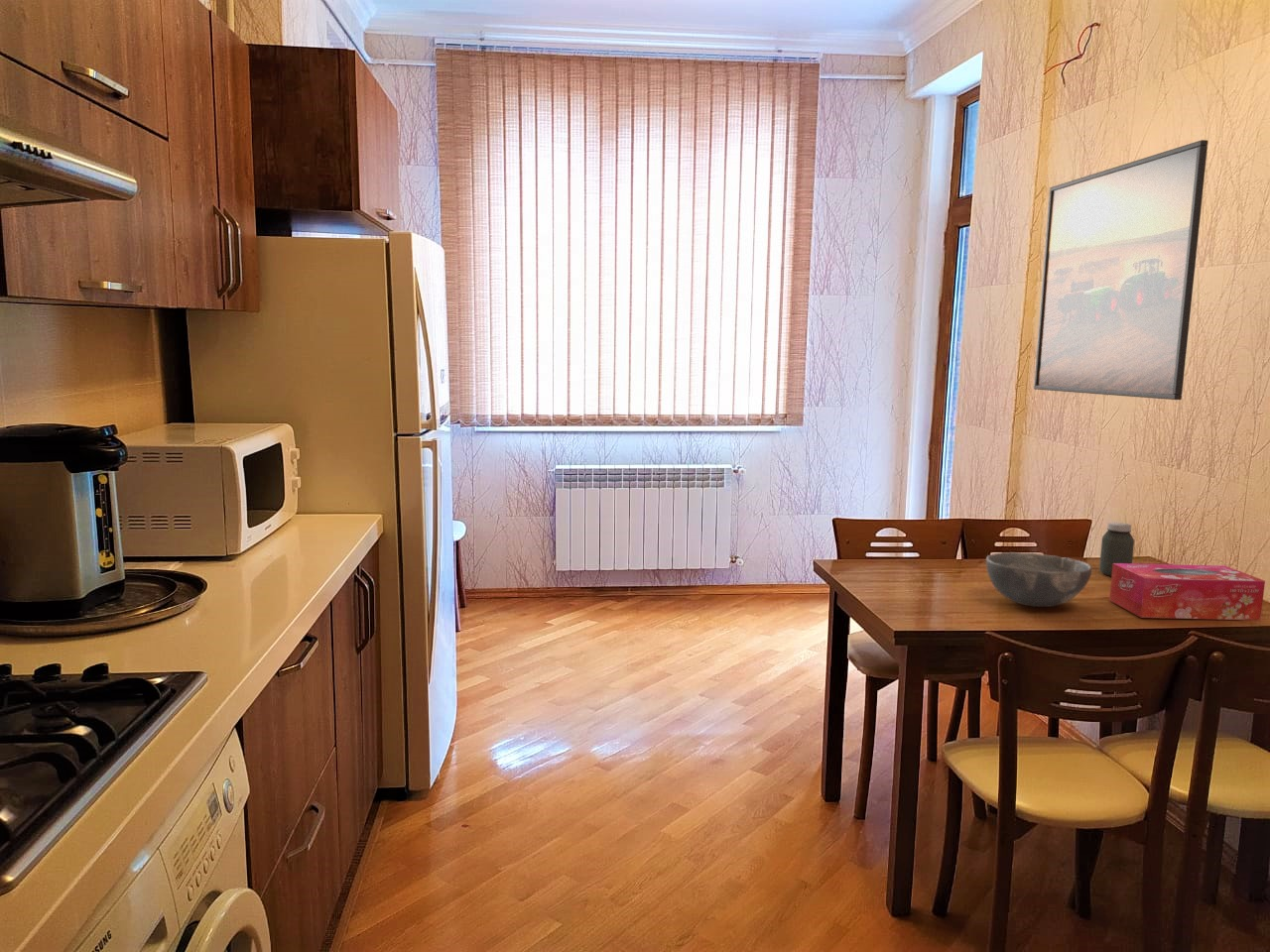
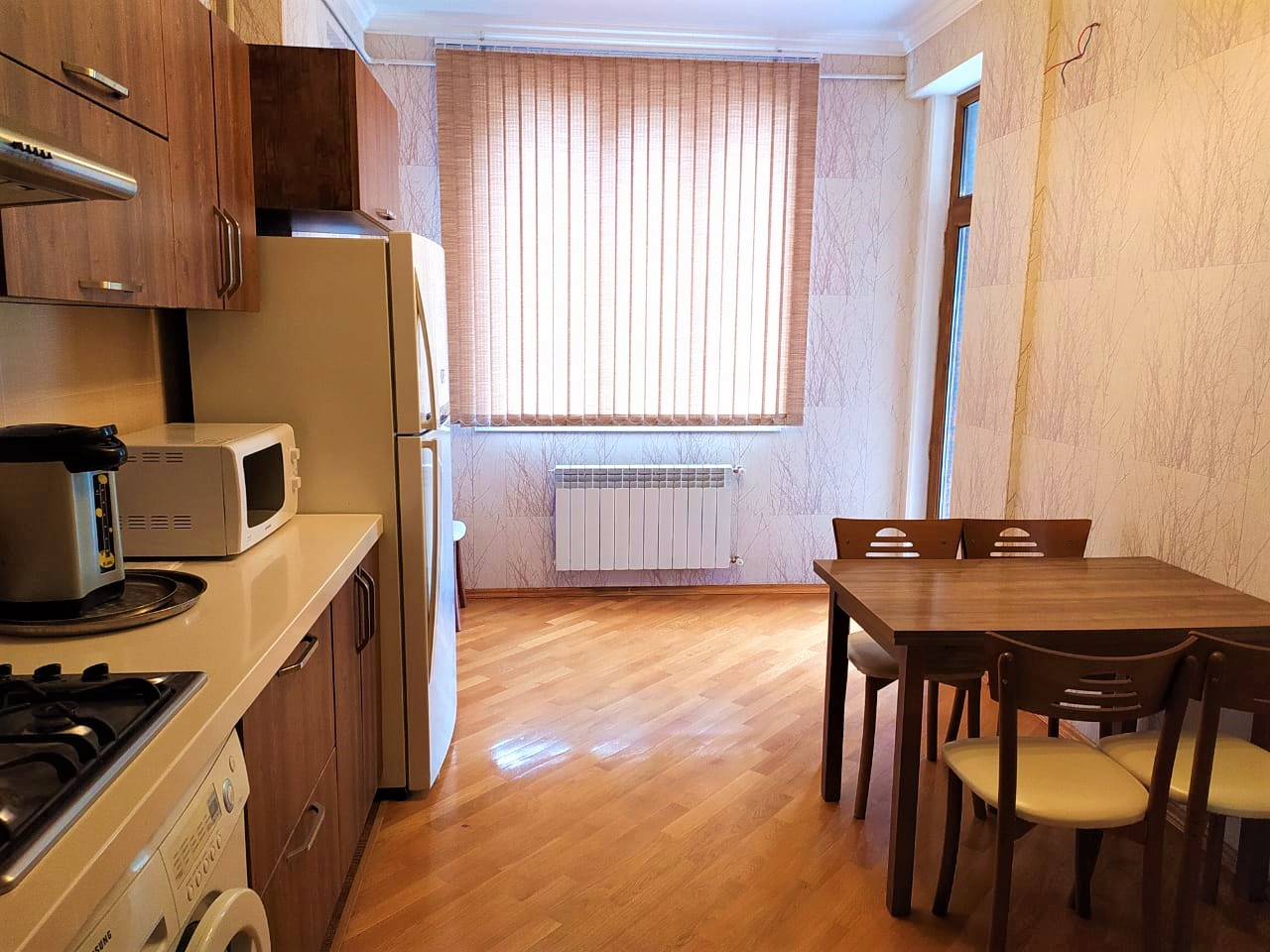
- bowl (1036, 581)
- jar (1116, 549)
- tissue box (1184, 590)
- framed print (1108, 282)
